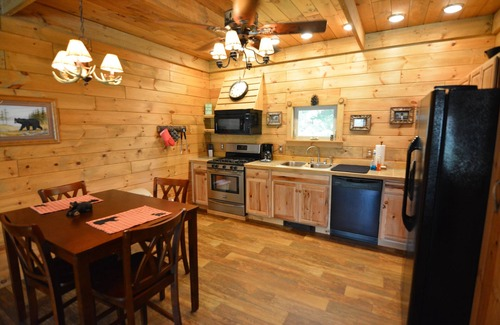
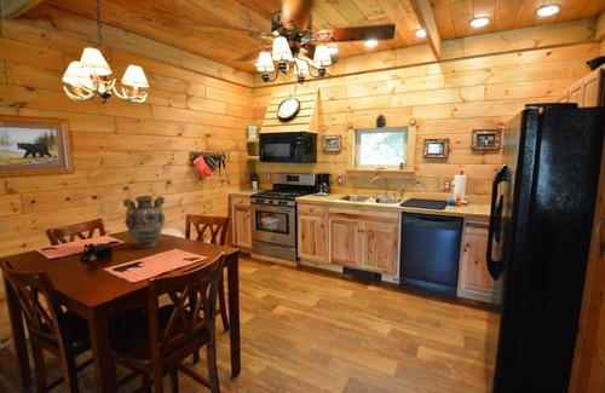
+ vase (145, 220)
